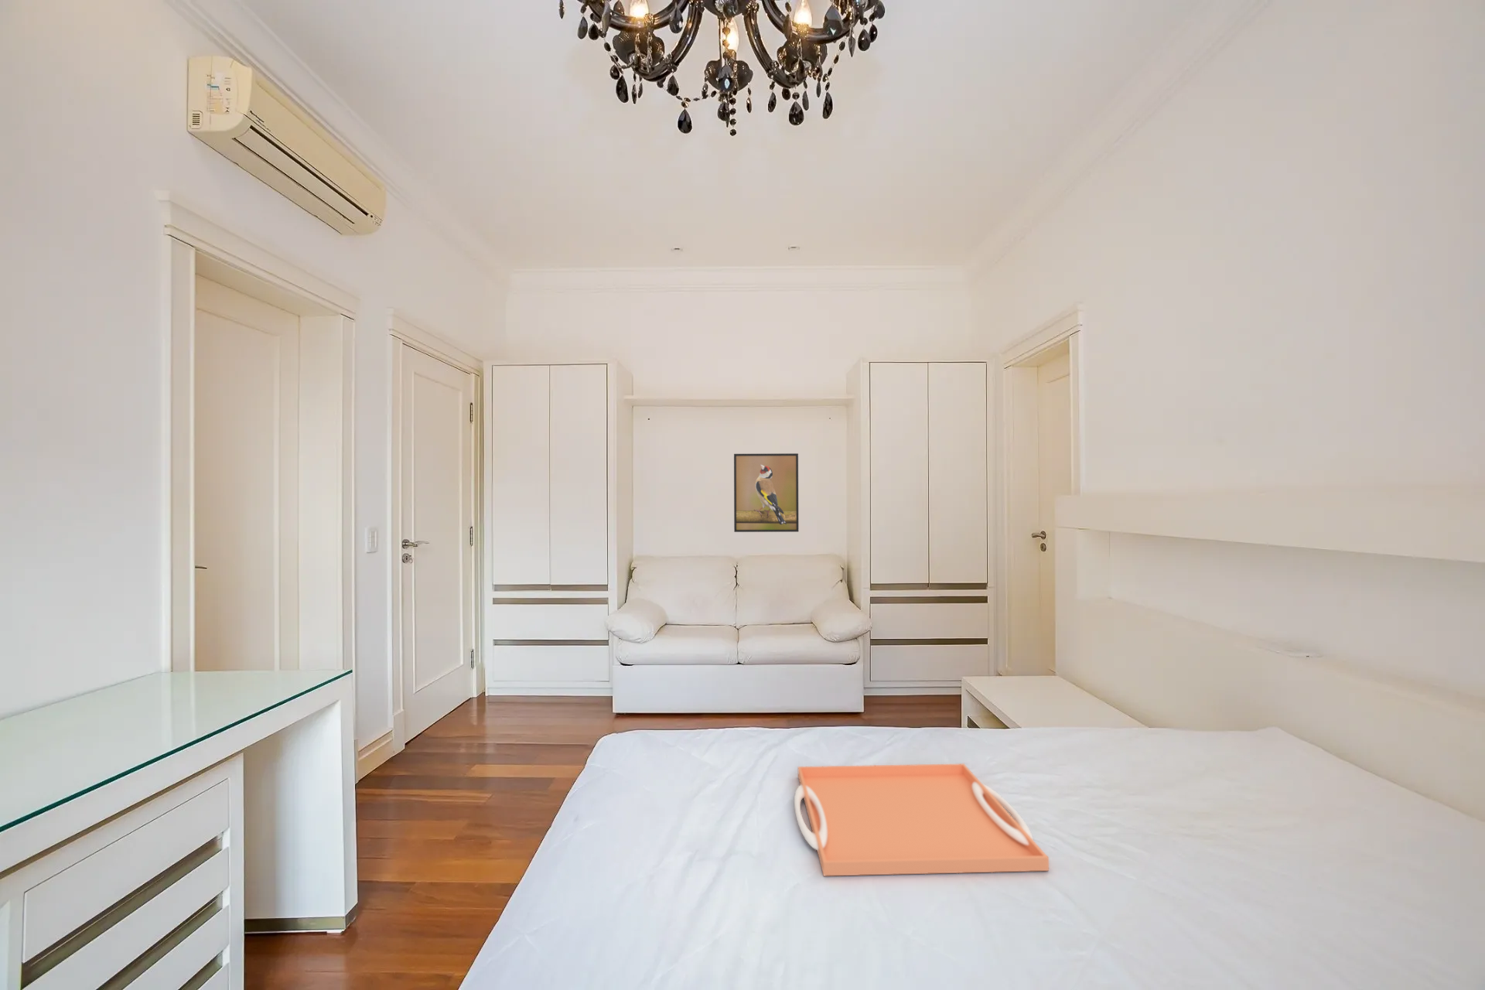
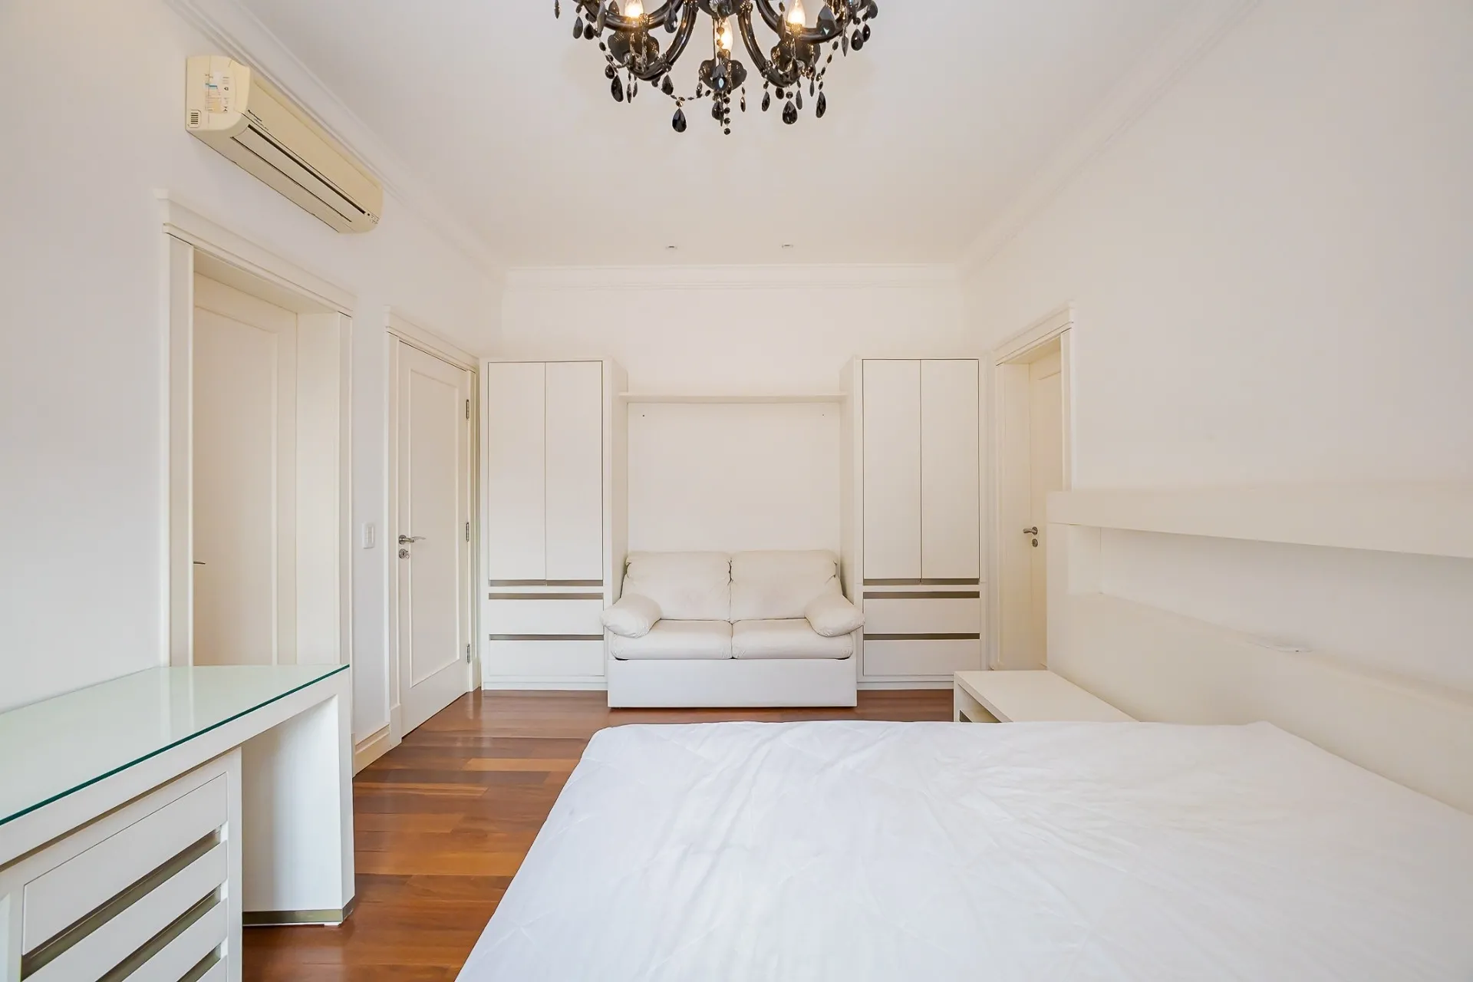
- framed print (766, 493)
- serving tray (904, 811)
